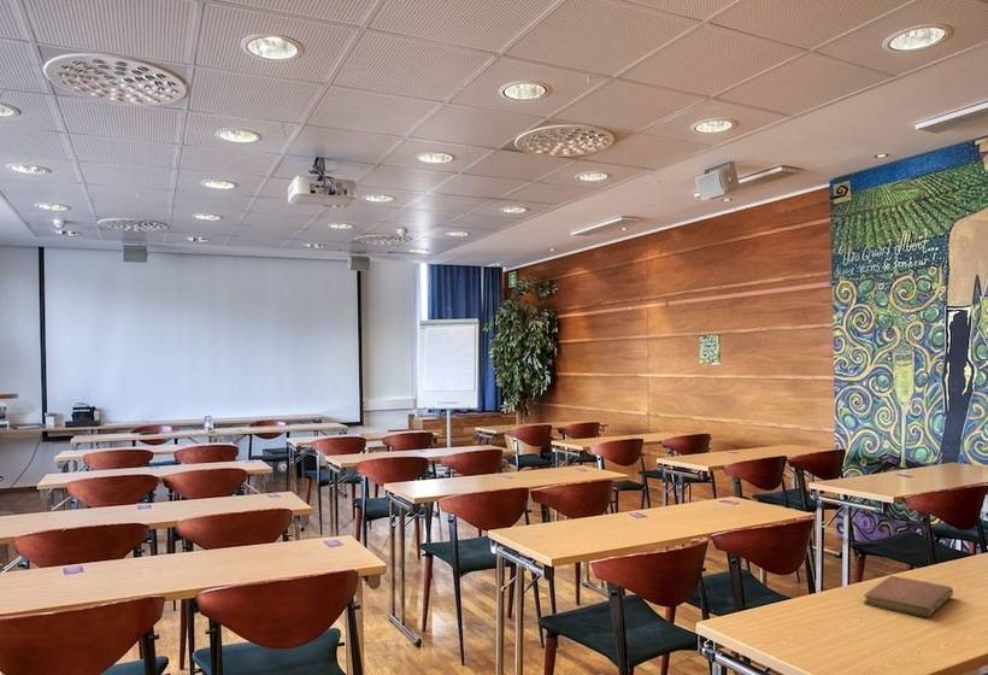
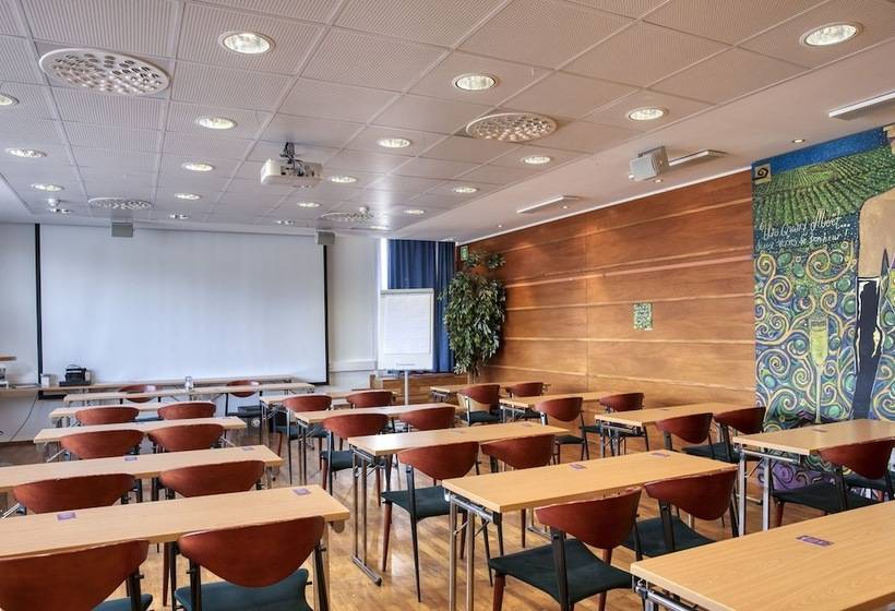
- notebook (908, 594)
